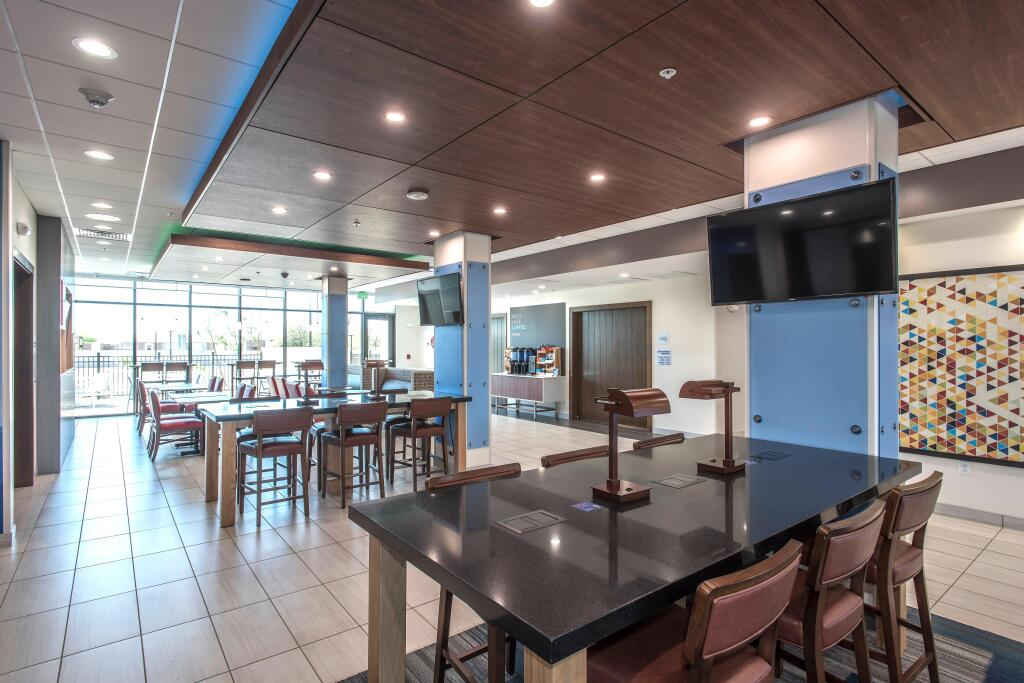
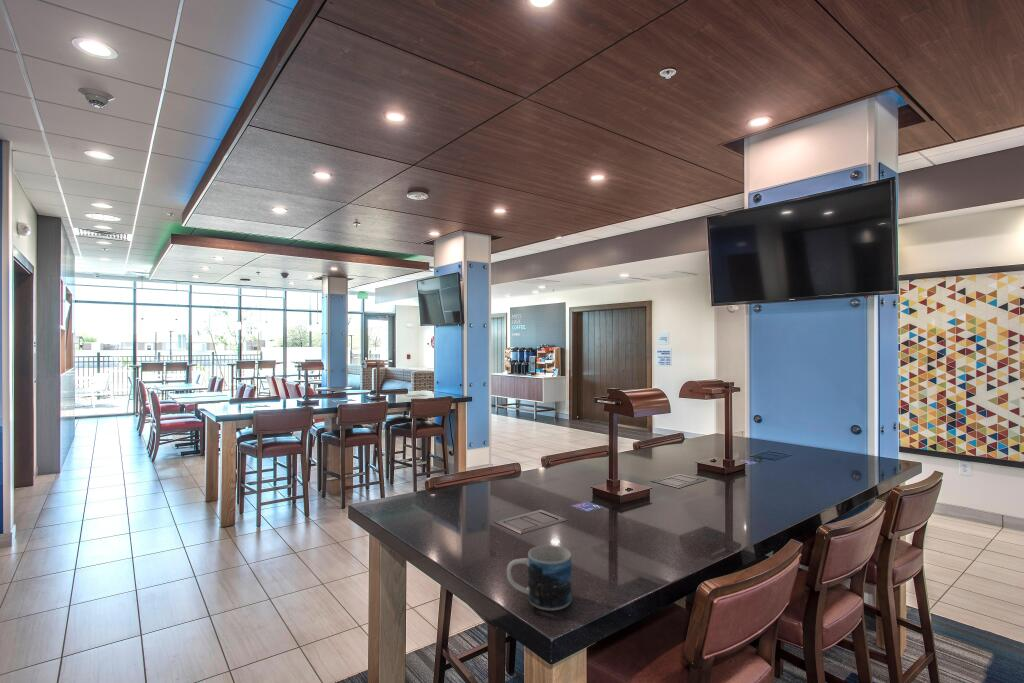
+ mug (539, 577)
